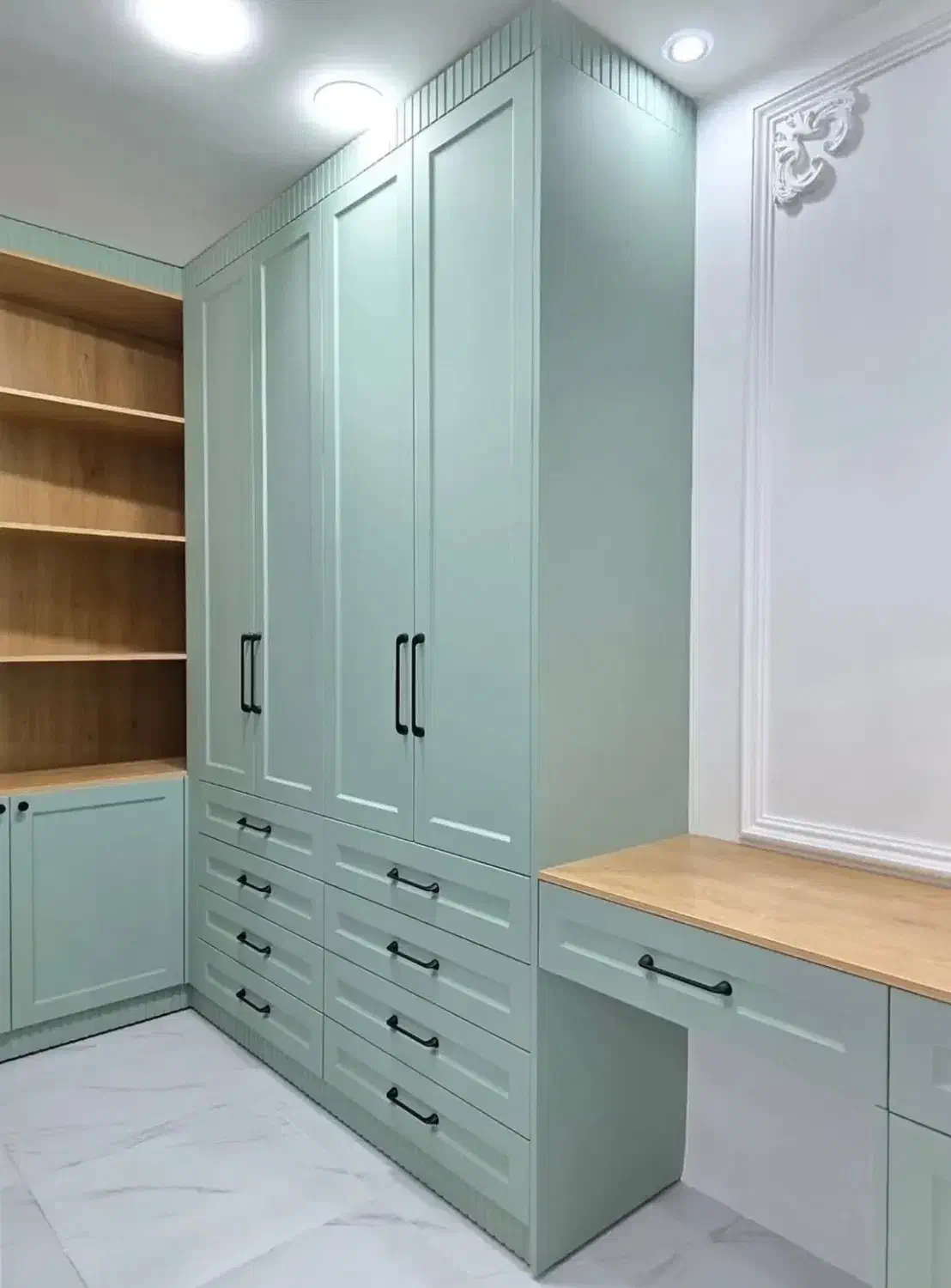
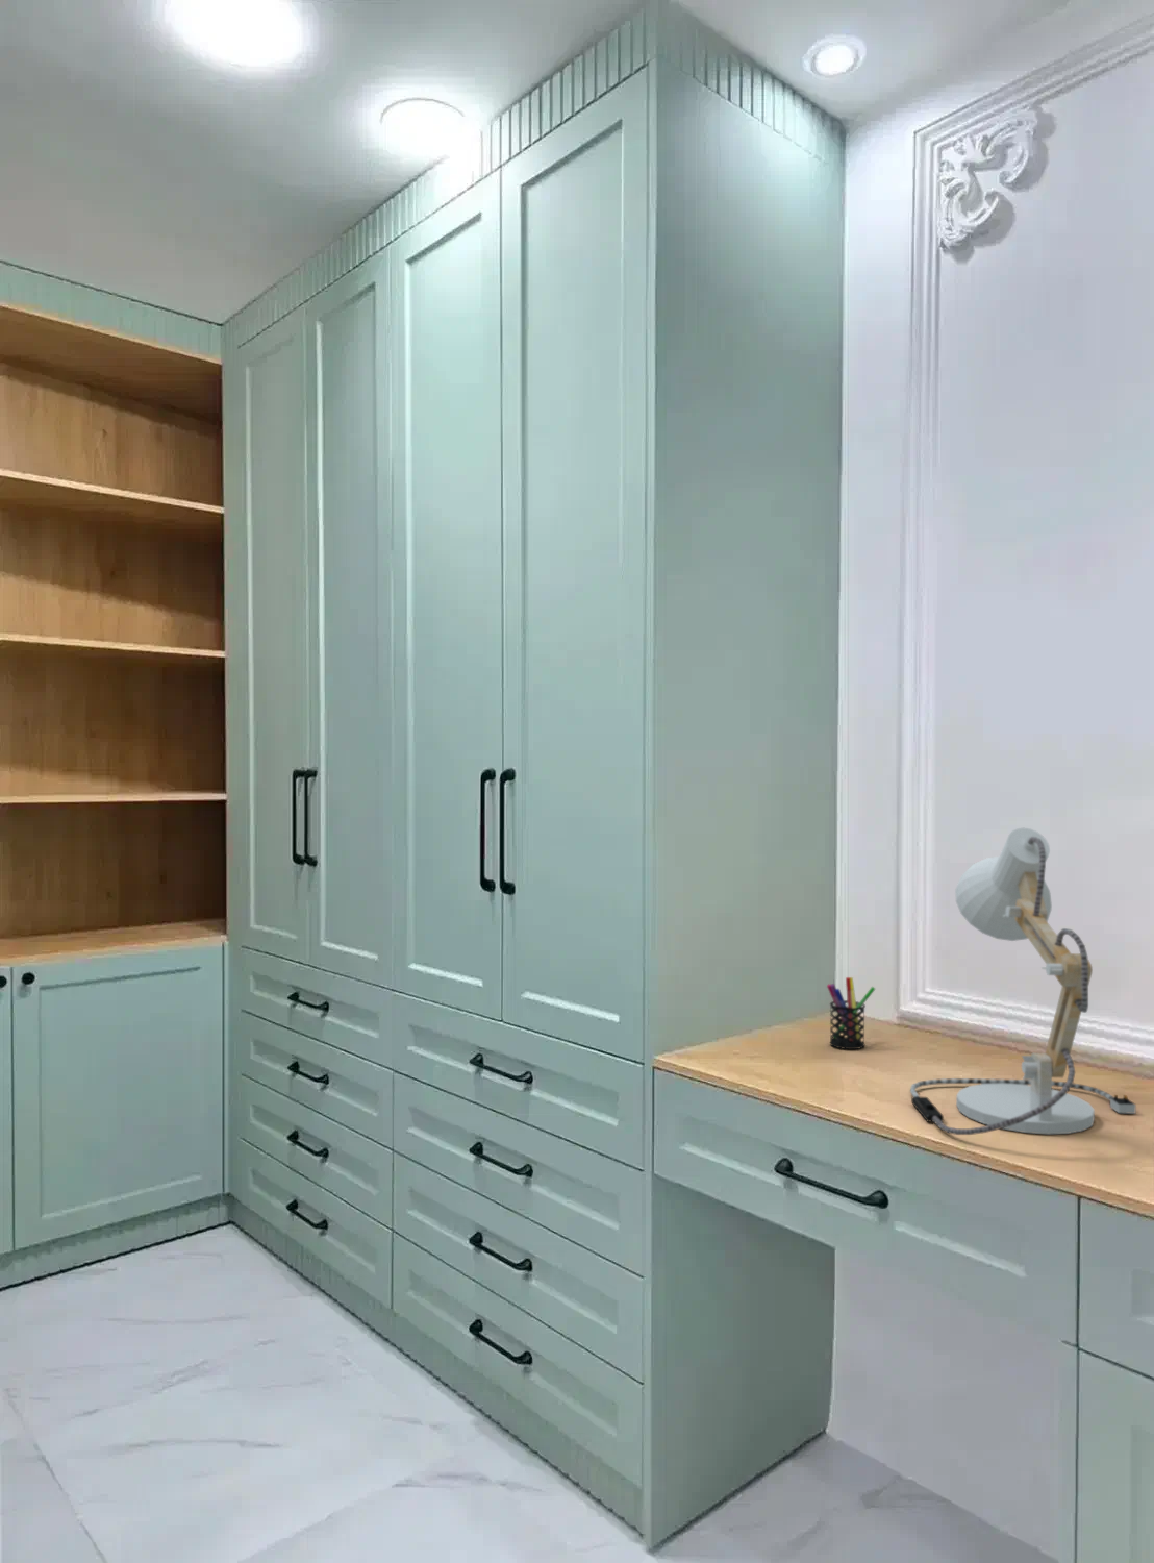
+ desk lamp (1041, 968)
+ pen holder (851, 1010)
